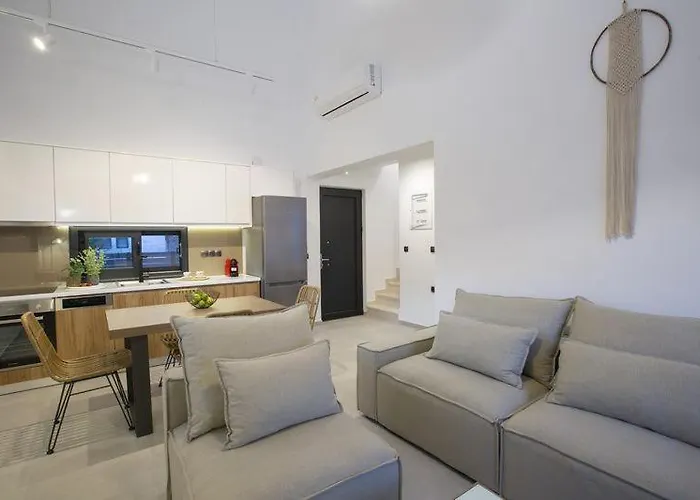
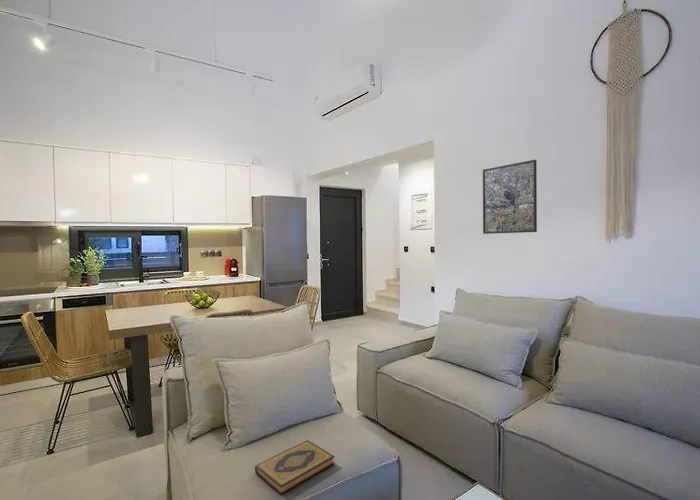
+ hardback book (295, 464)
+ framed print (508, 199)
